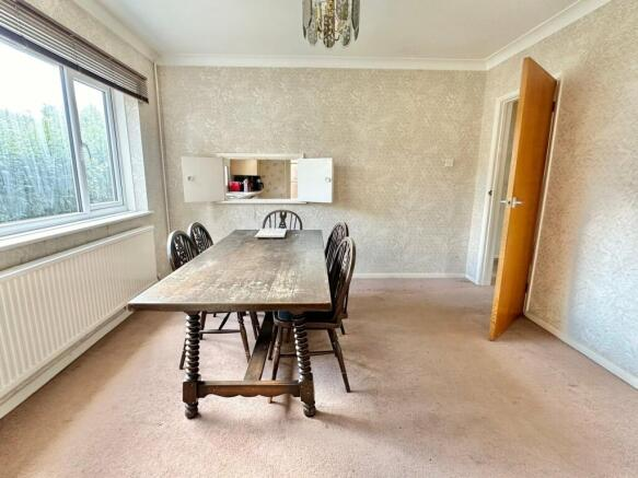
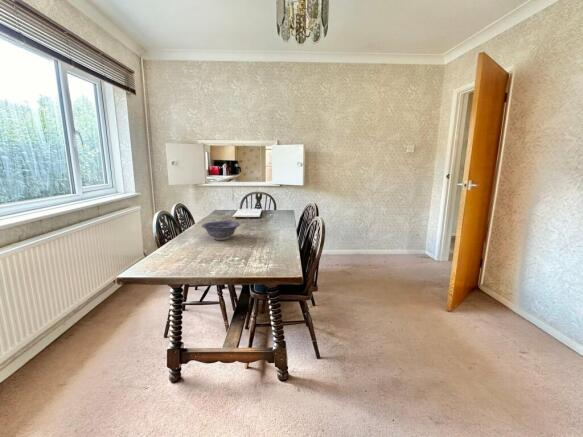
+ decorative bowl (221, 231)
